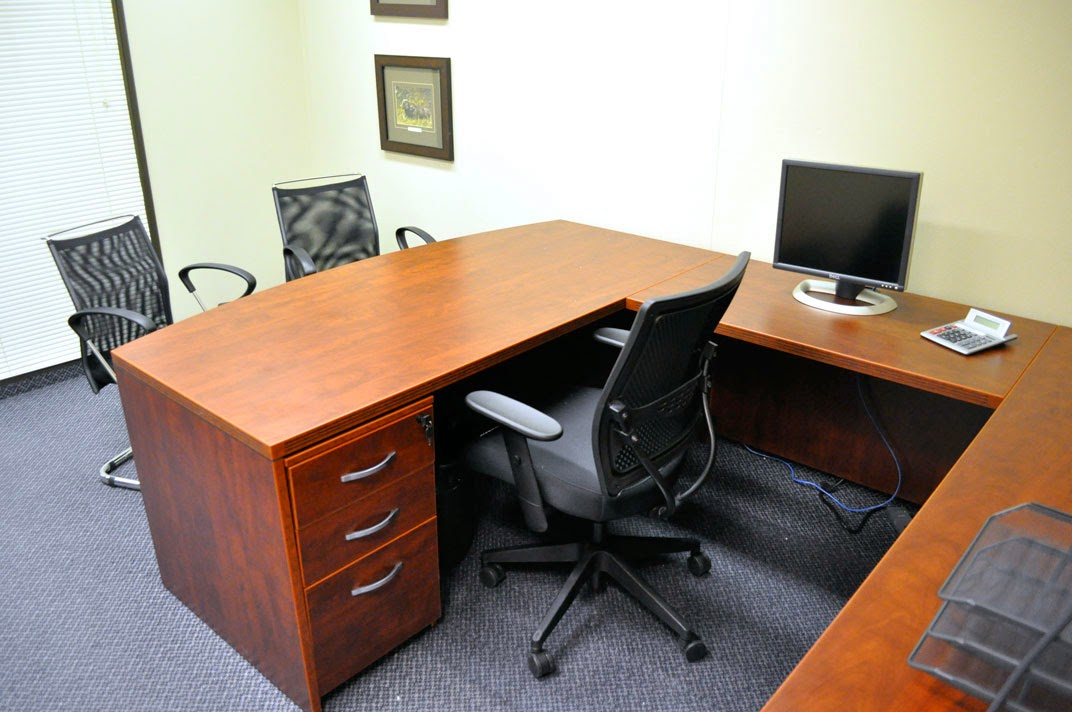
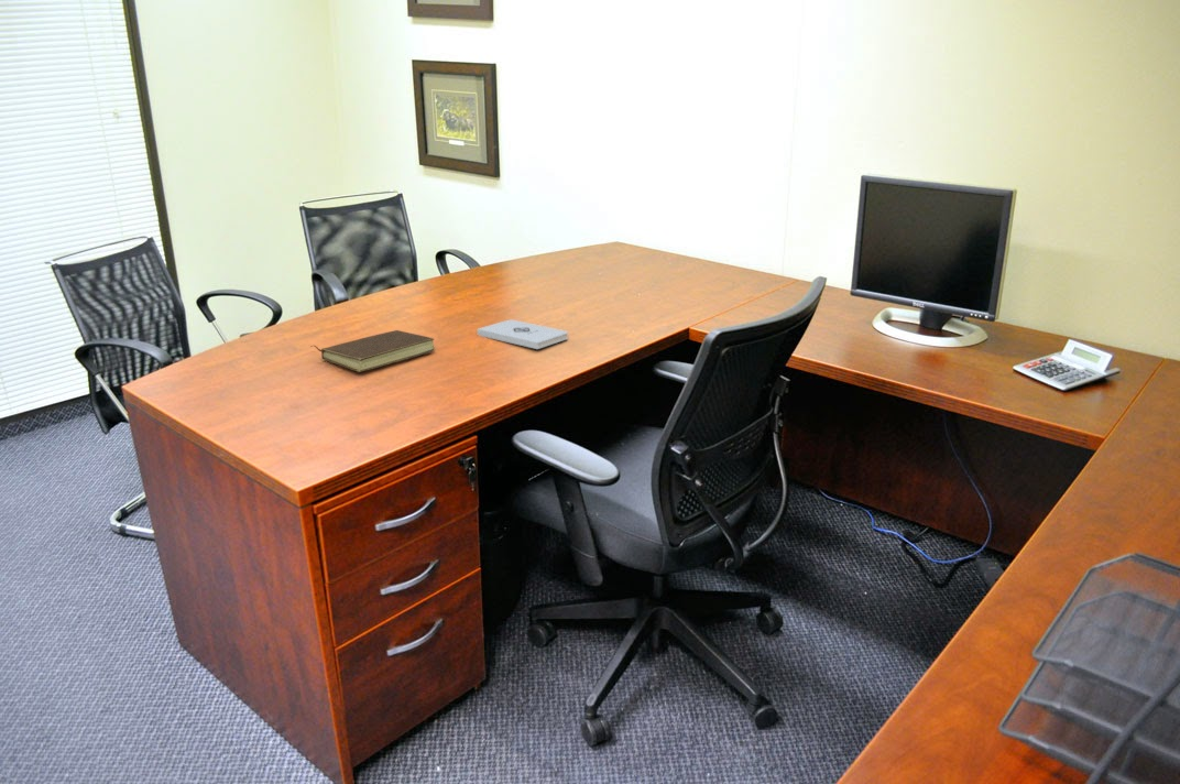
+ book (371, 347)
+ notepad (523, 333)
